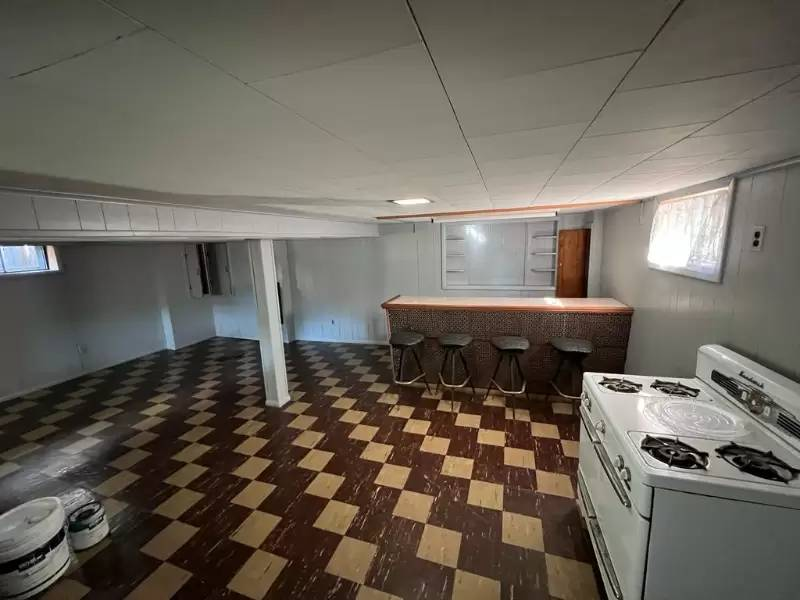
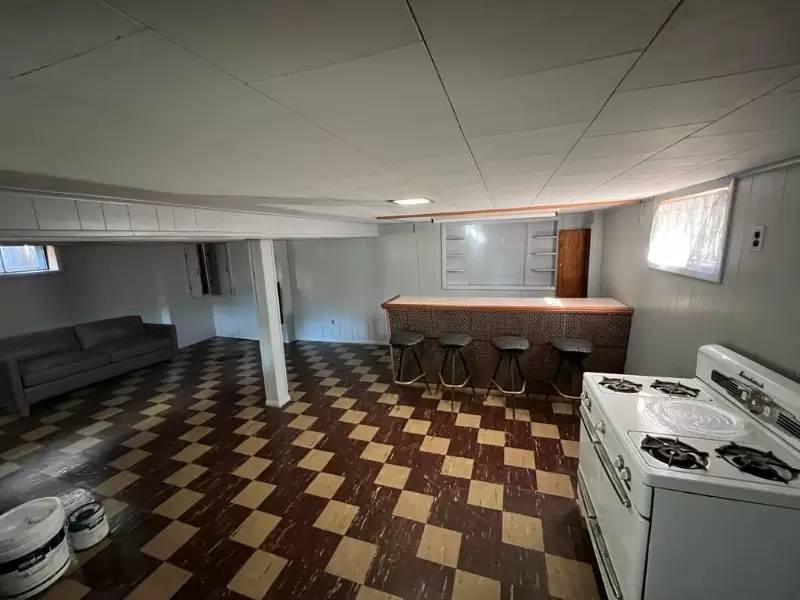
+ sofa (92, 354)
